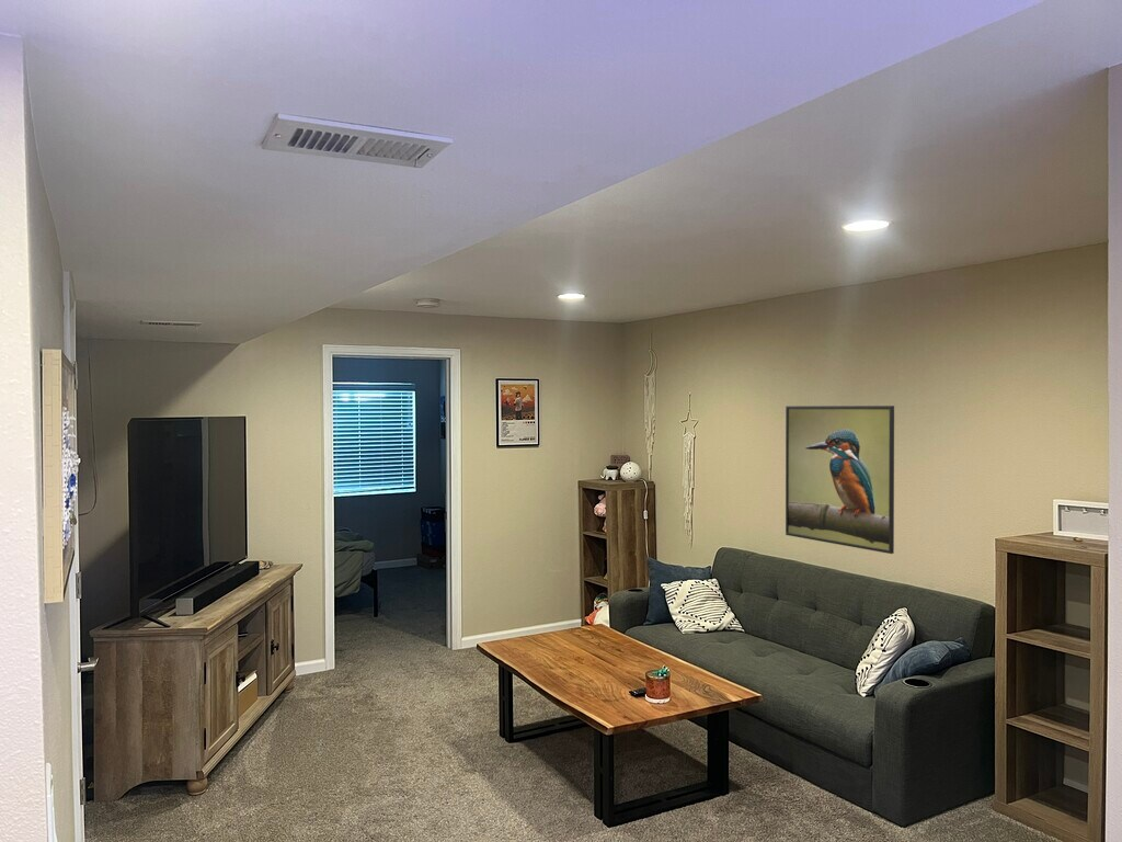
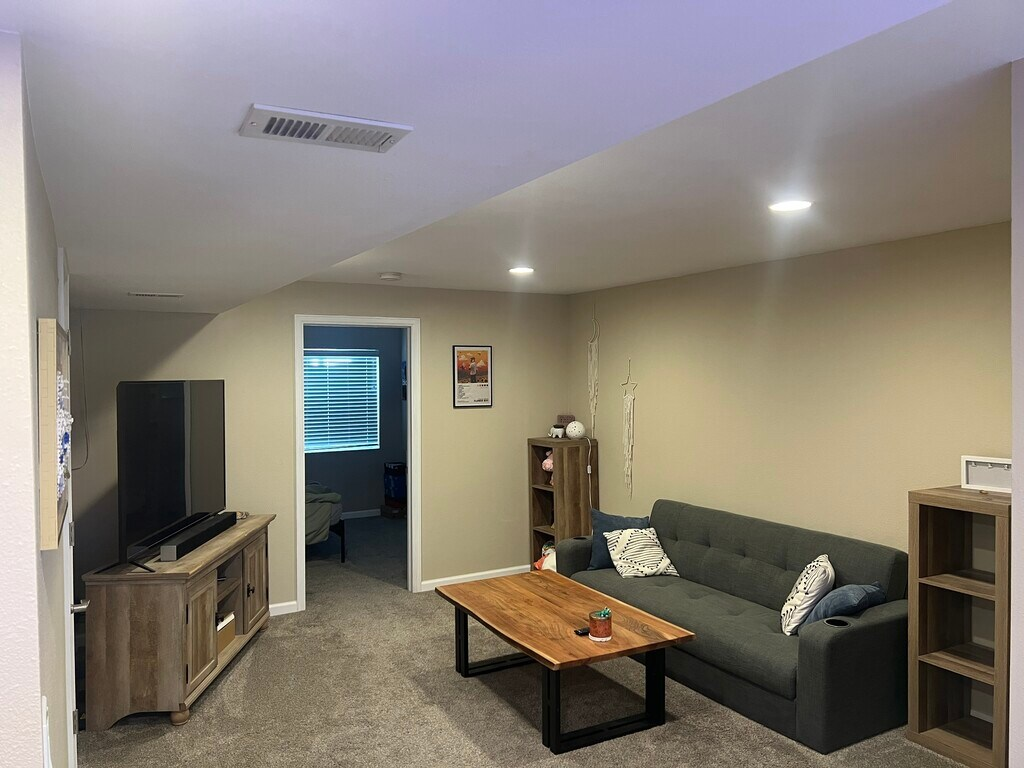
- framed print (836, 475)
